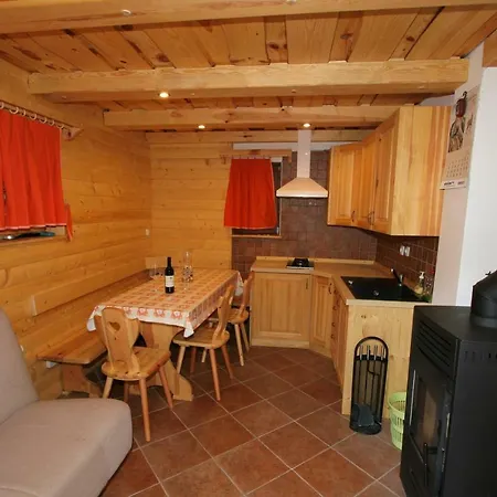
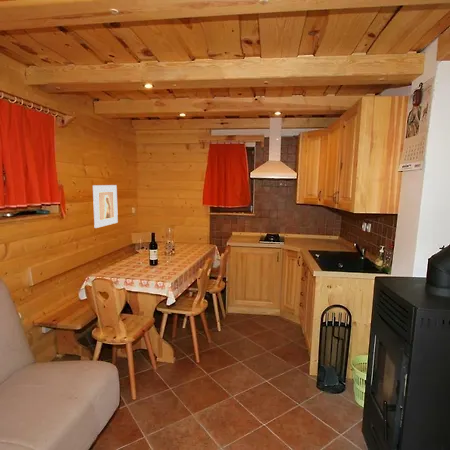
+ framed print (106, 205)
